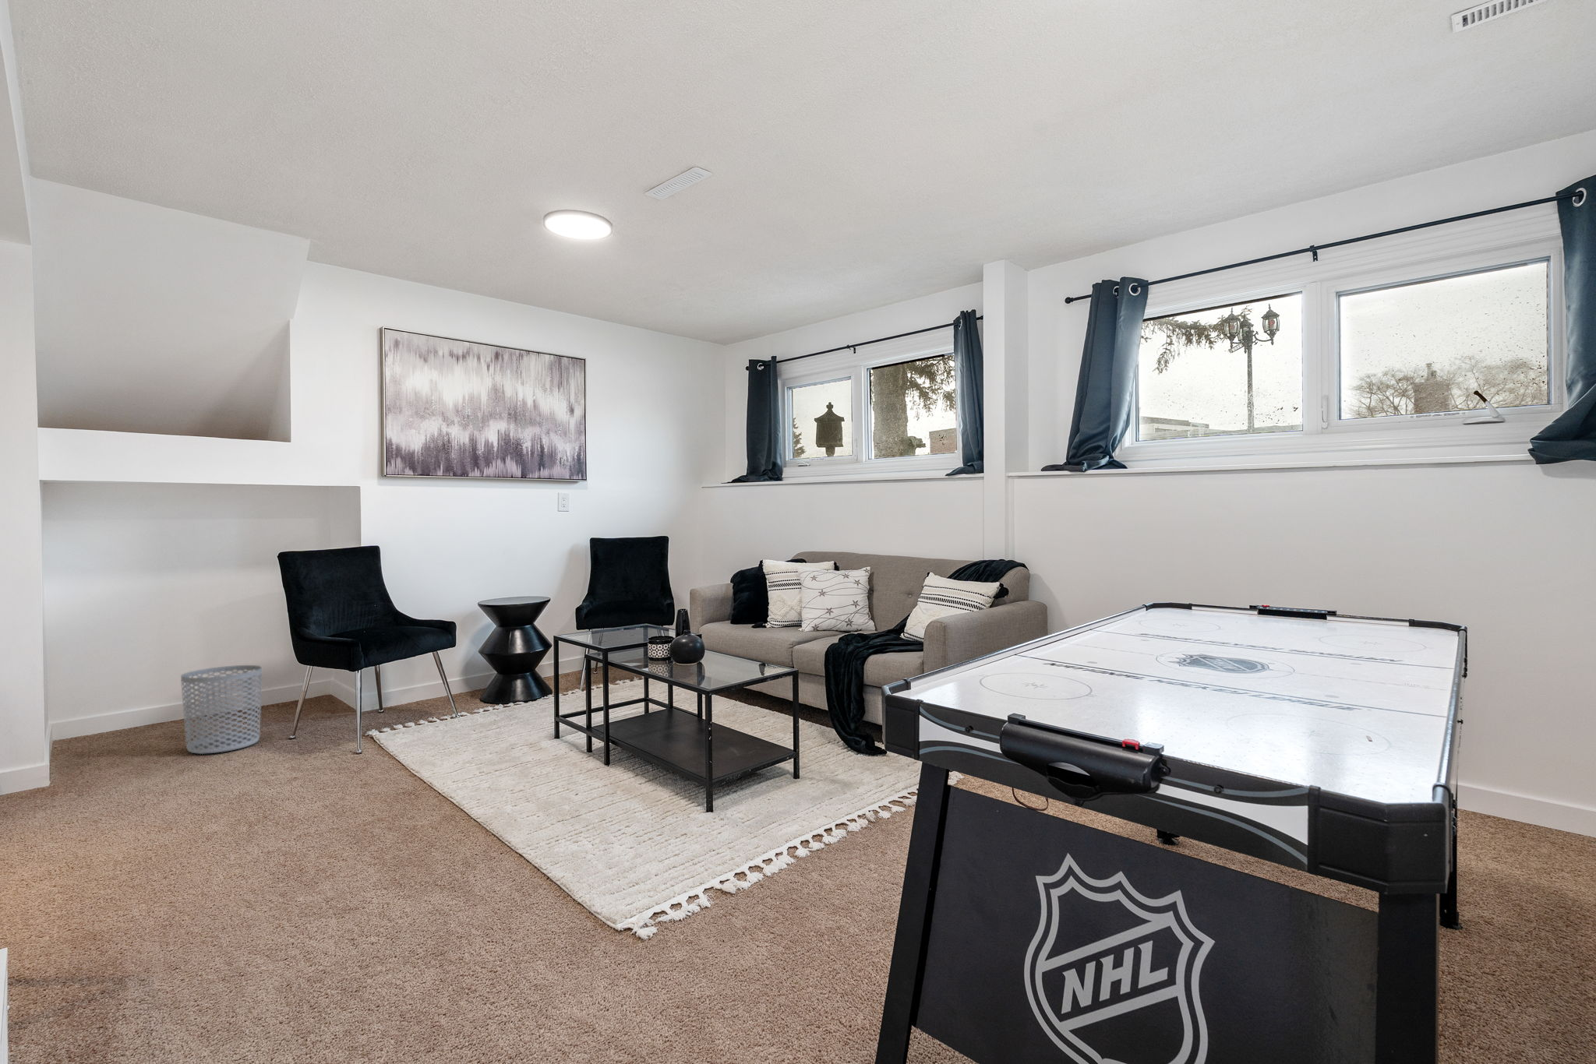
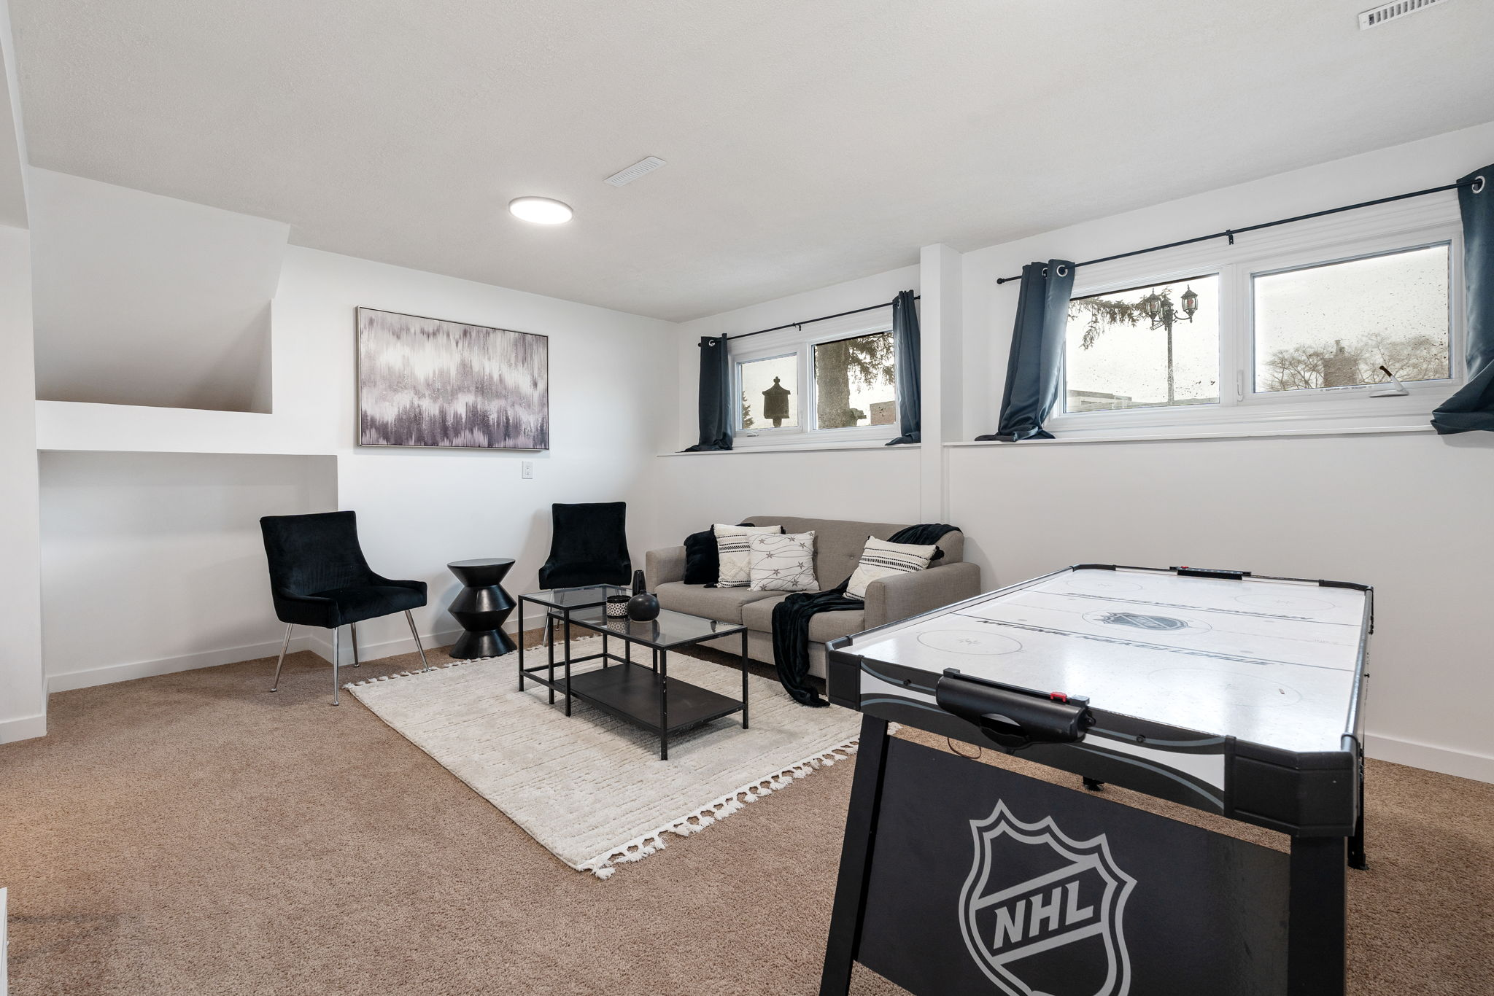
- waste bin (223, 708)
